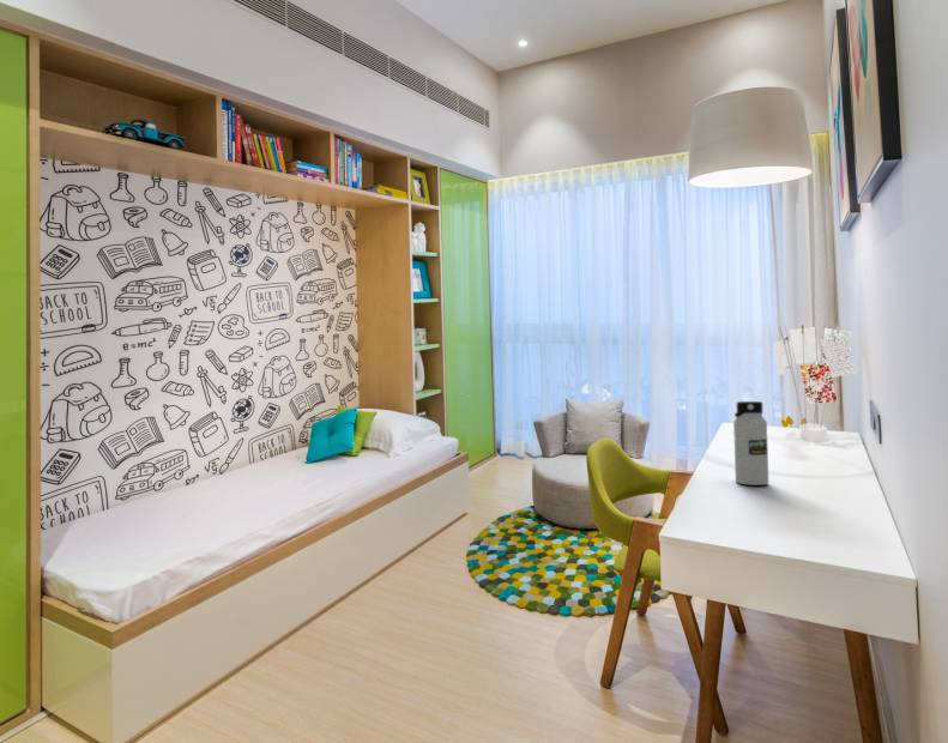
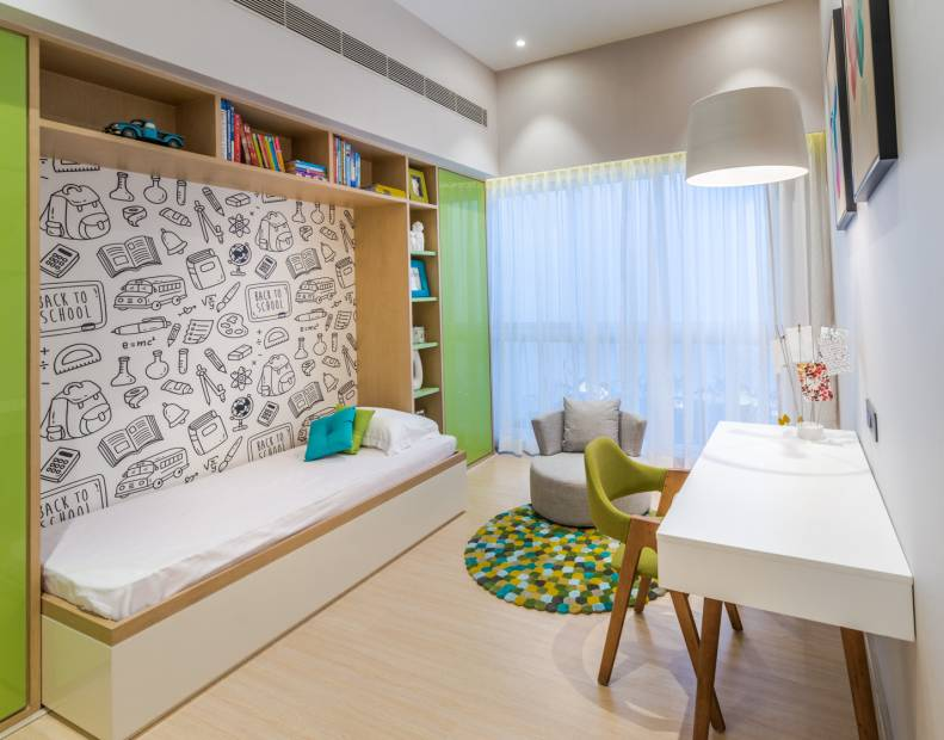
- water bottle (750, 441)
